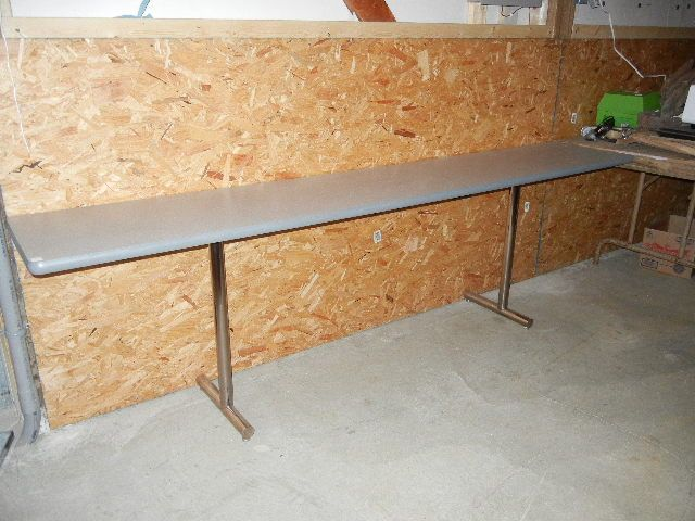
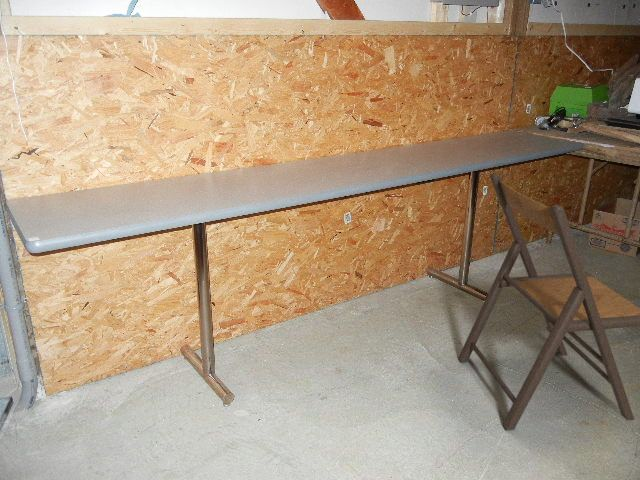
+ folding chair (556, 294)
